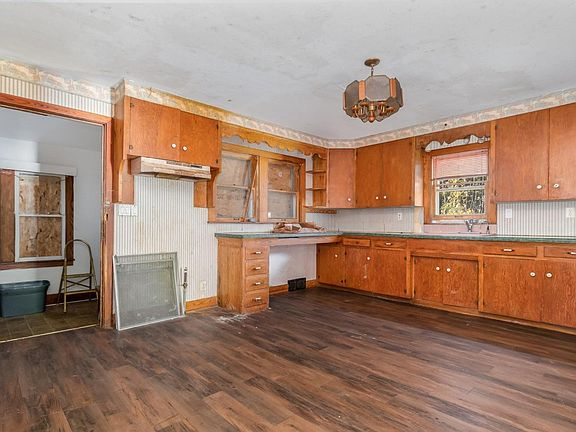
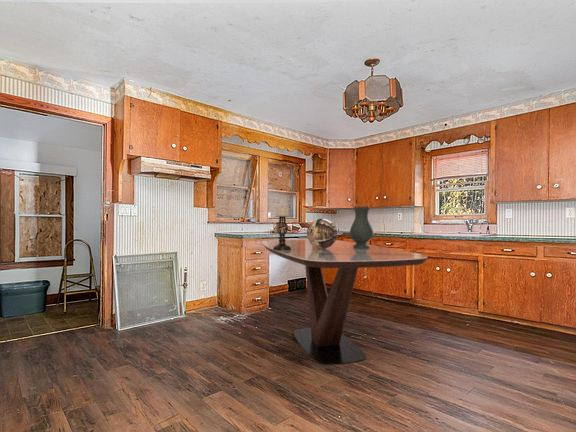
+ decorative bowl (321, 233)
+ vase (361, 227)
+ dining table (326, 295)
+ candle holder (282, 227)
